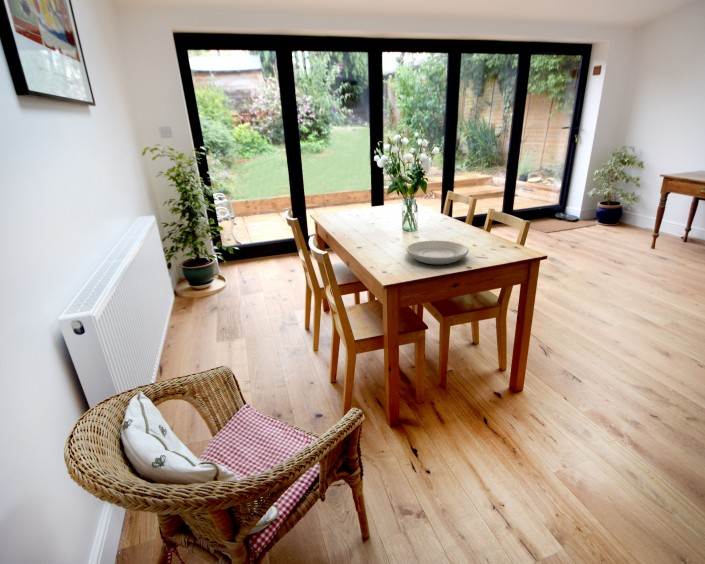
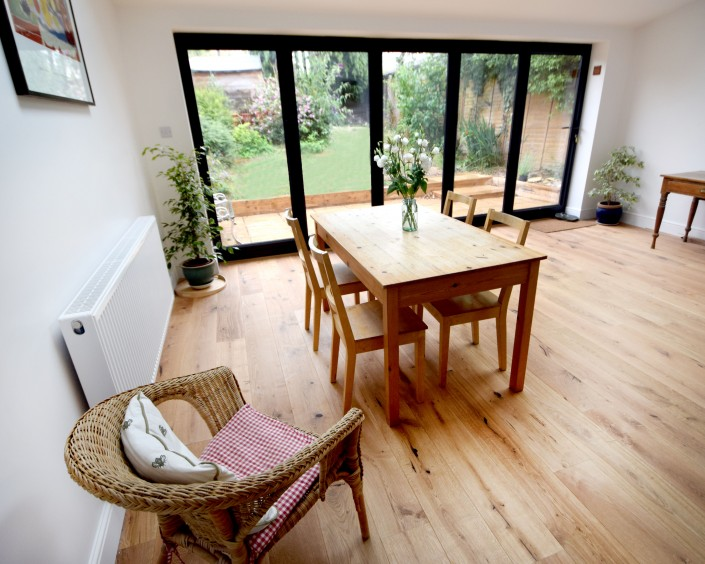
- plate (436, 253)
